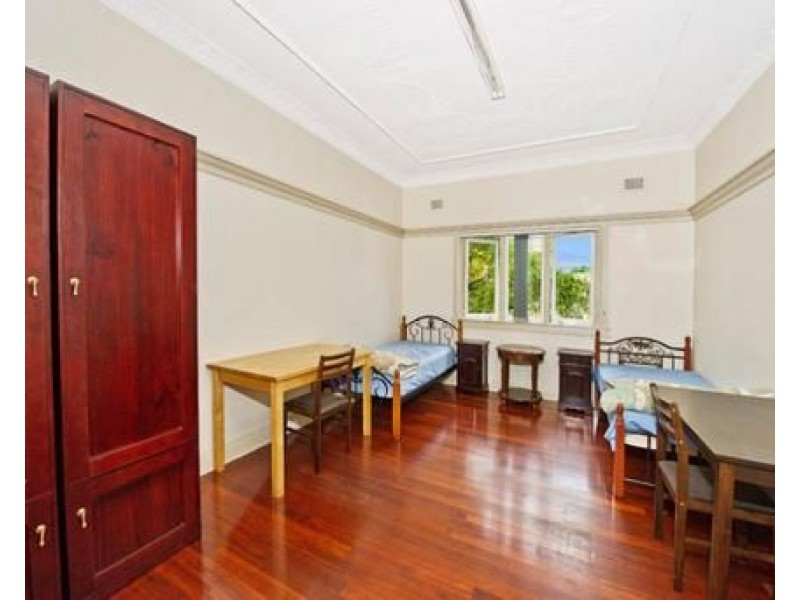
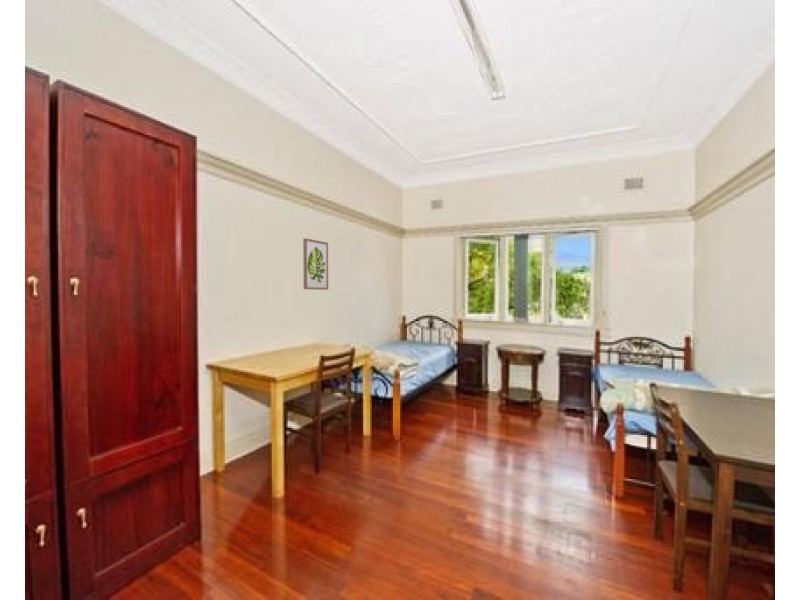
+ wall art (316, 265)
